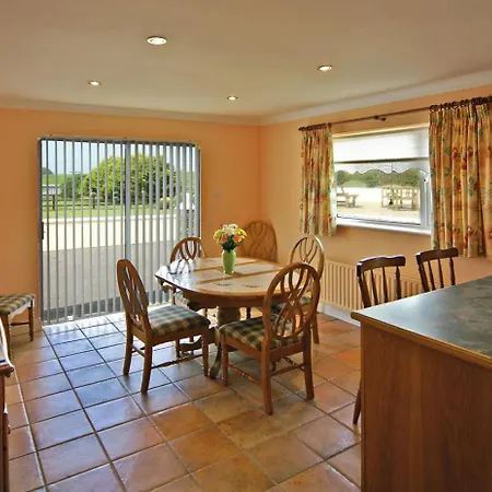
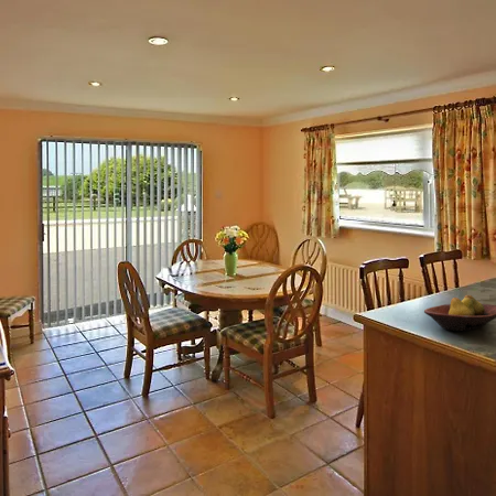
+ fruit bowl (464, 310)
